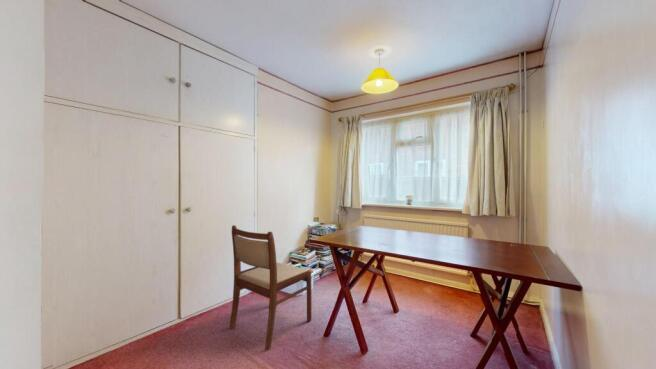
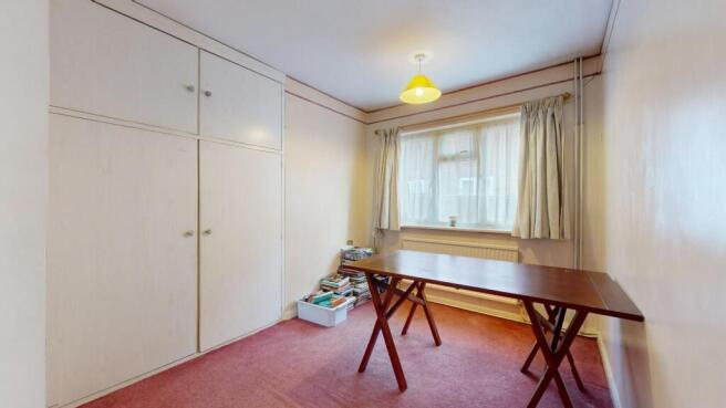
- dining chair (272, 274)
